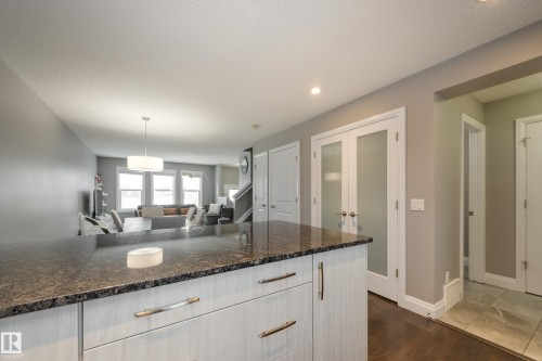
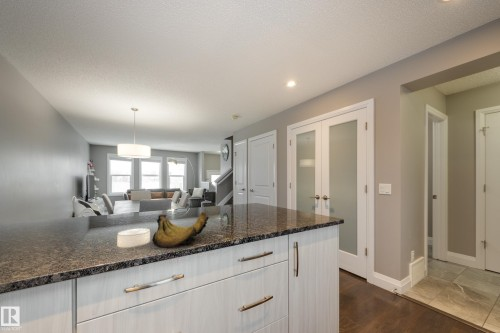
+ banana bunch (182, 228)
